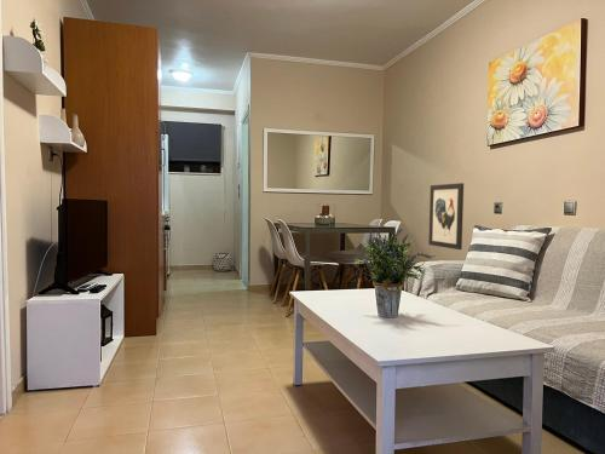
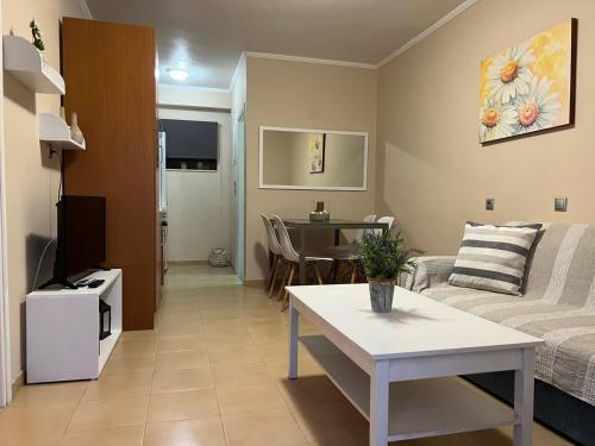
- wall art (444, 215)
